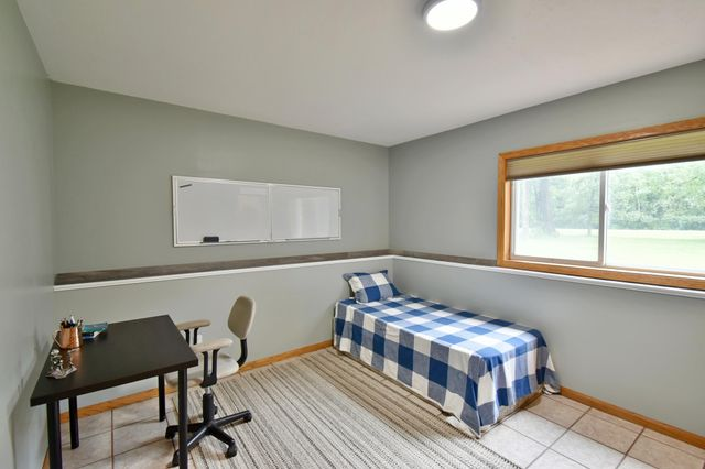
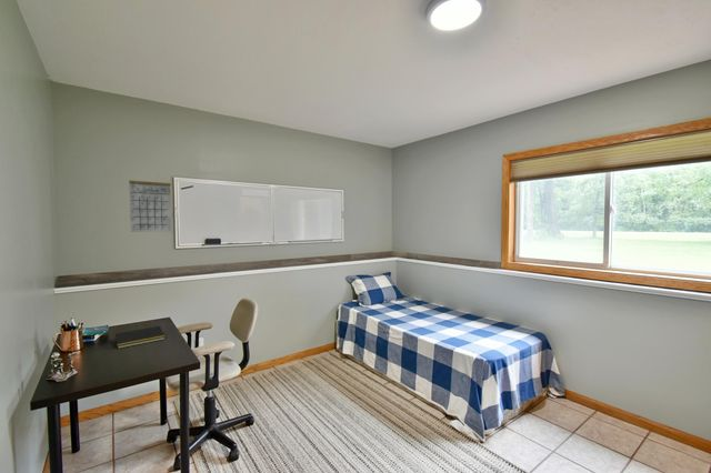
+ notepad (140, 336)
+ calendar (150, 200)
